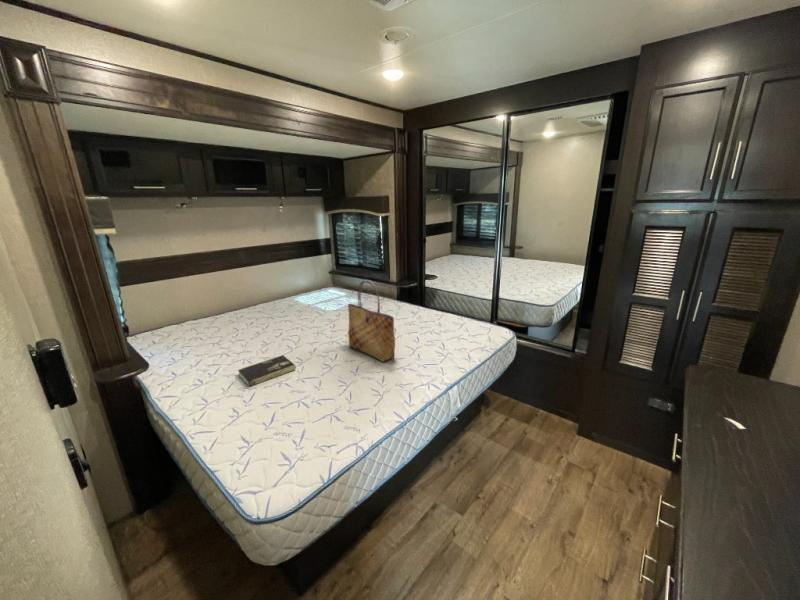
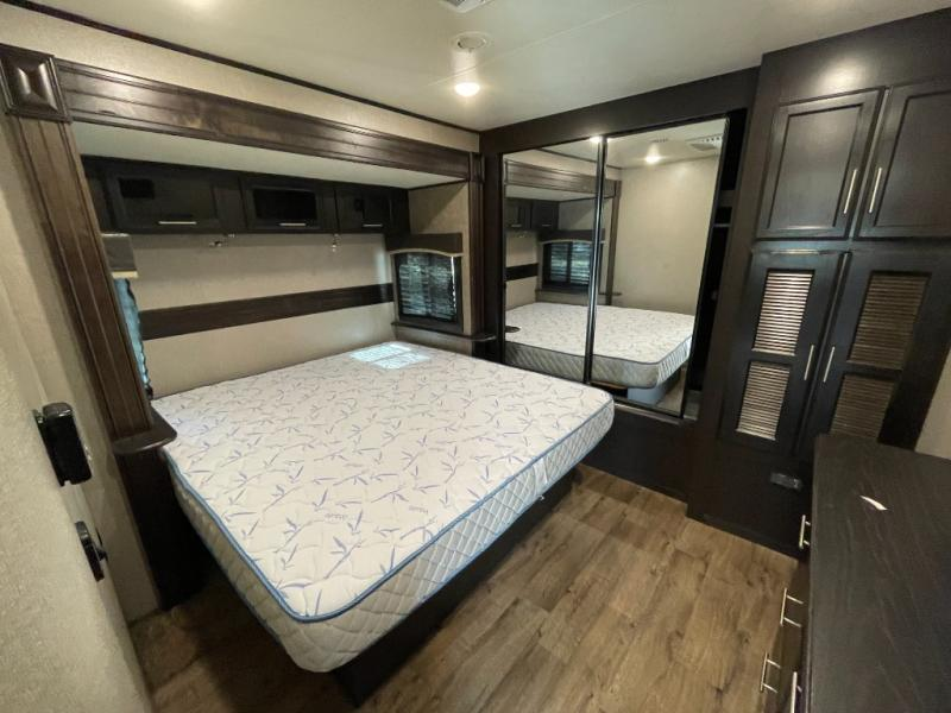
- tote bag (369, 317)
- book (267, 369)
